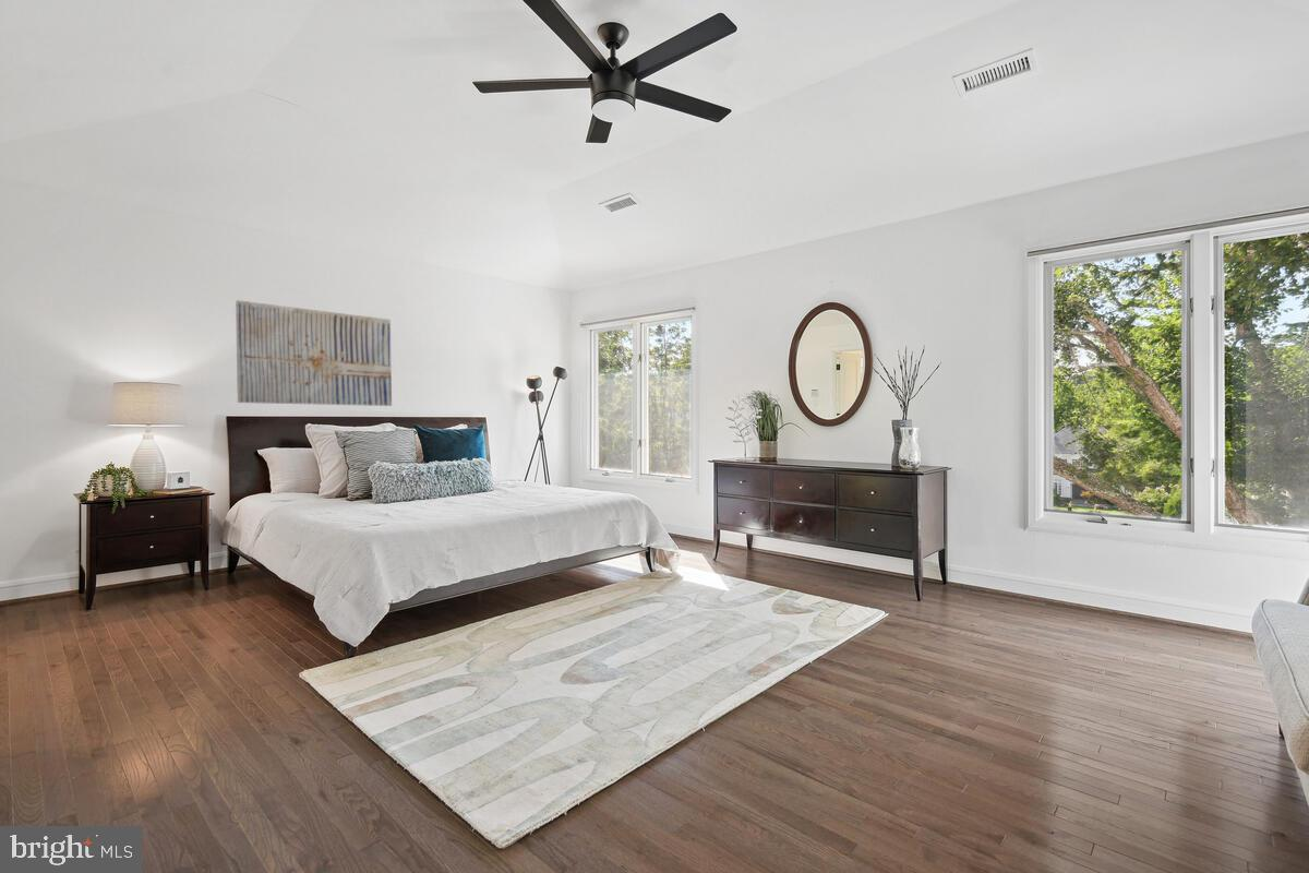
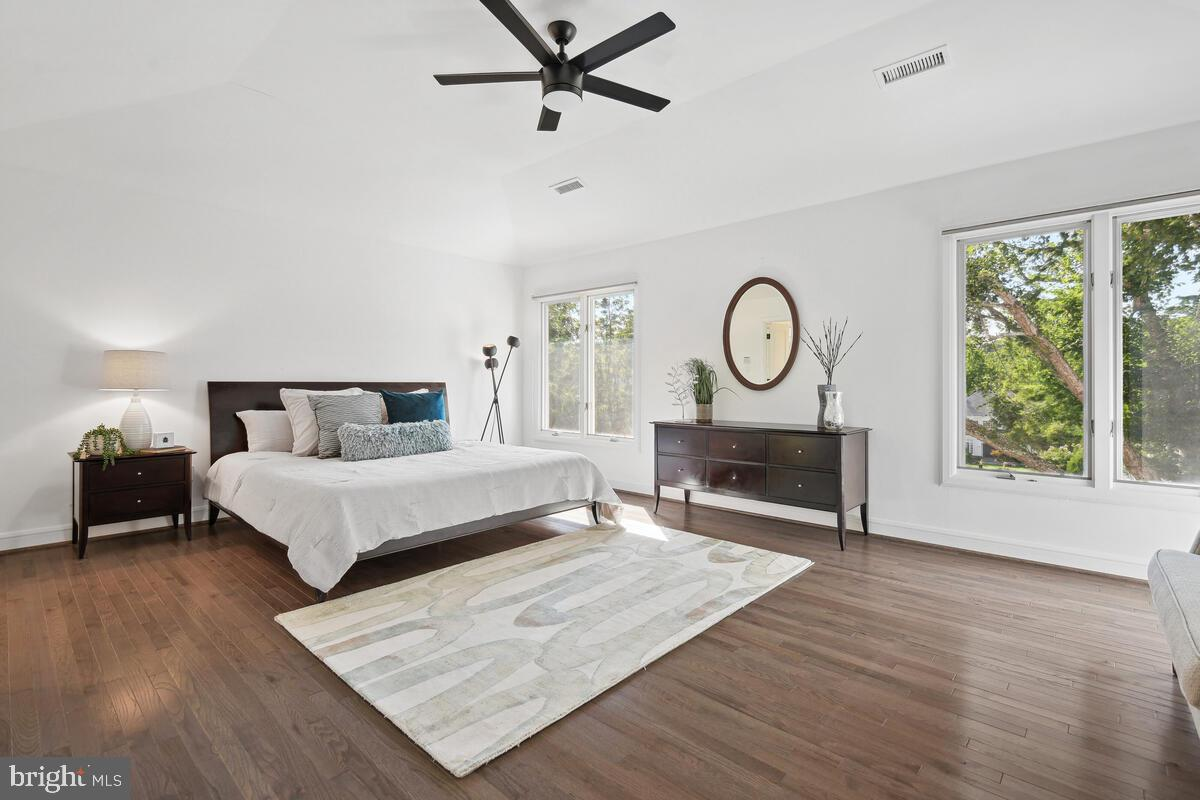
- wall art (320, 357)
